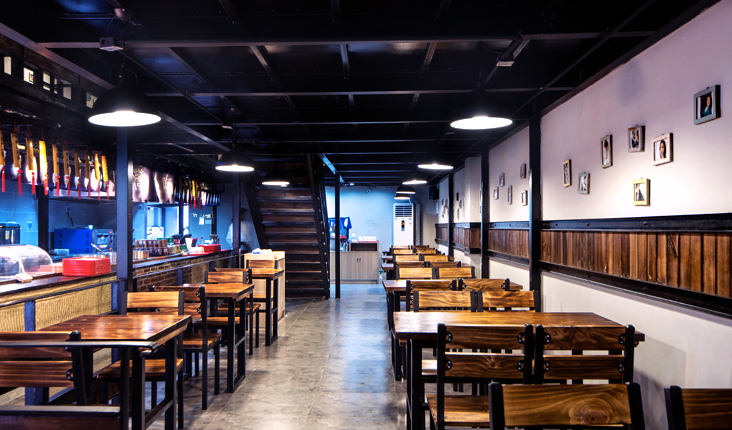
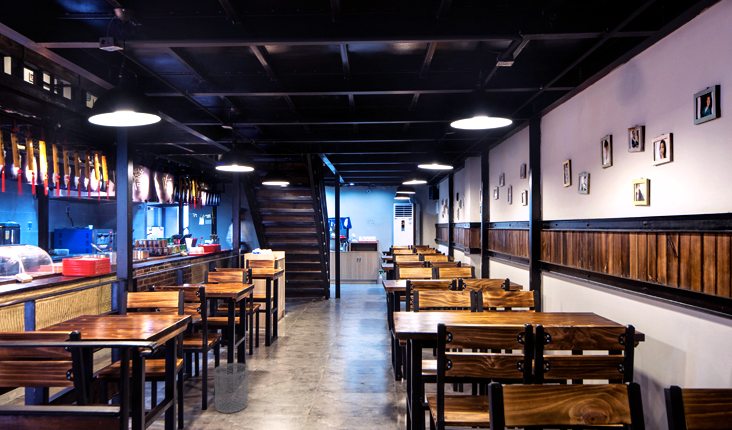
+ waste bin (231, 387)
